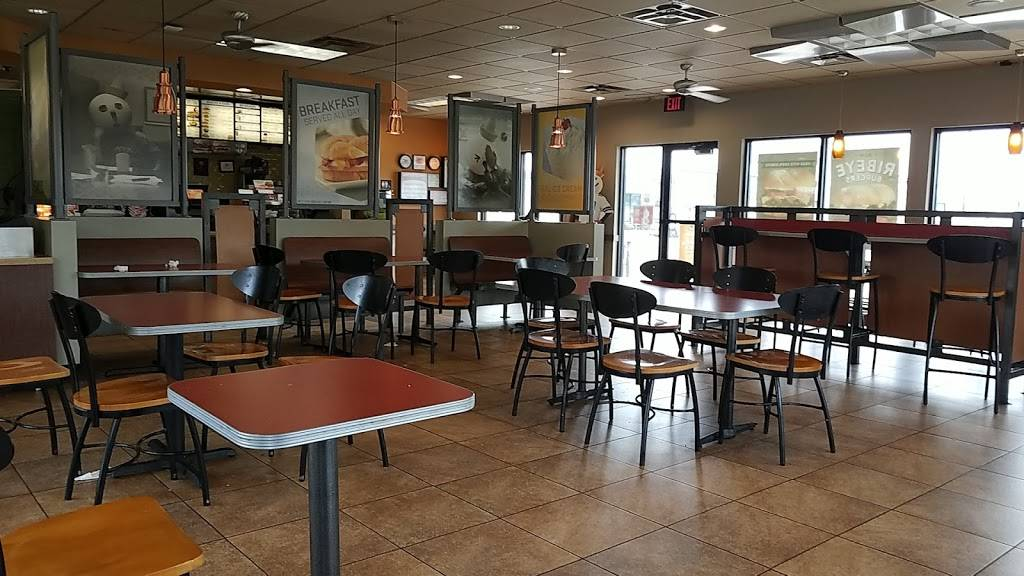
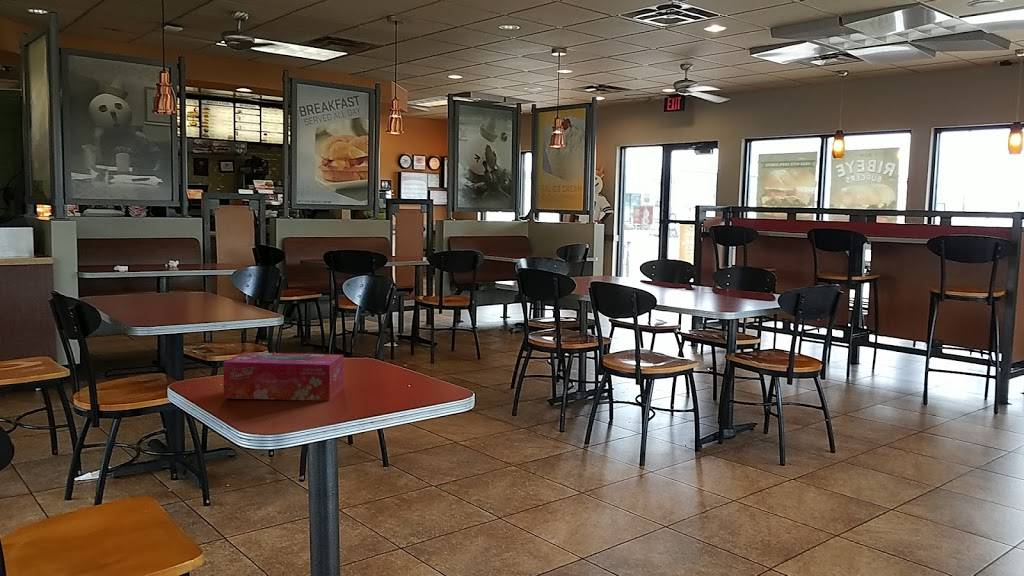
+ tissue box (285, 375)
